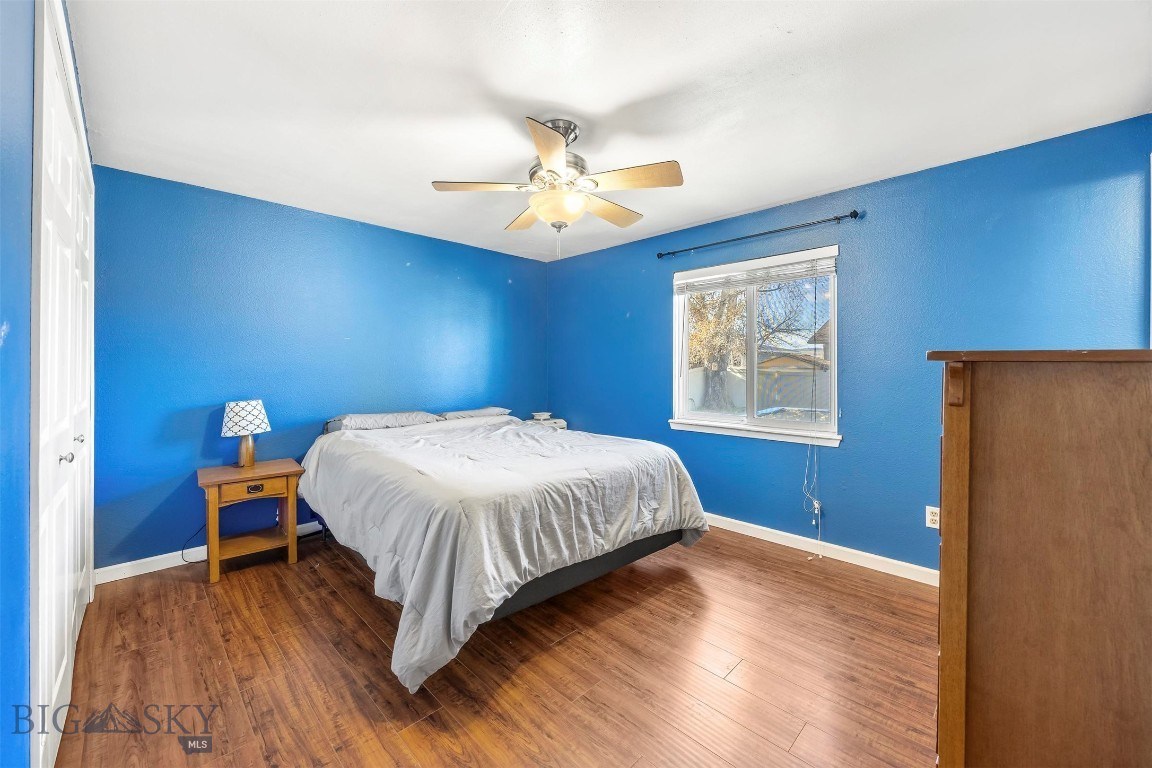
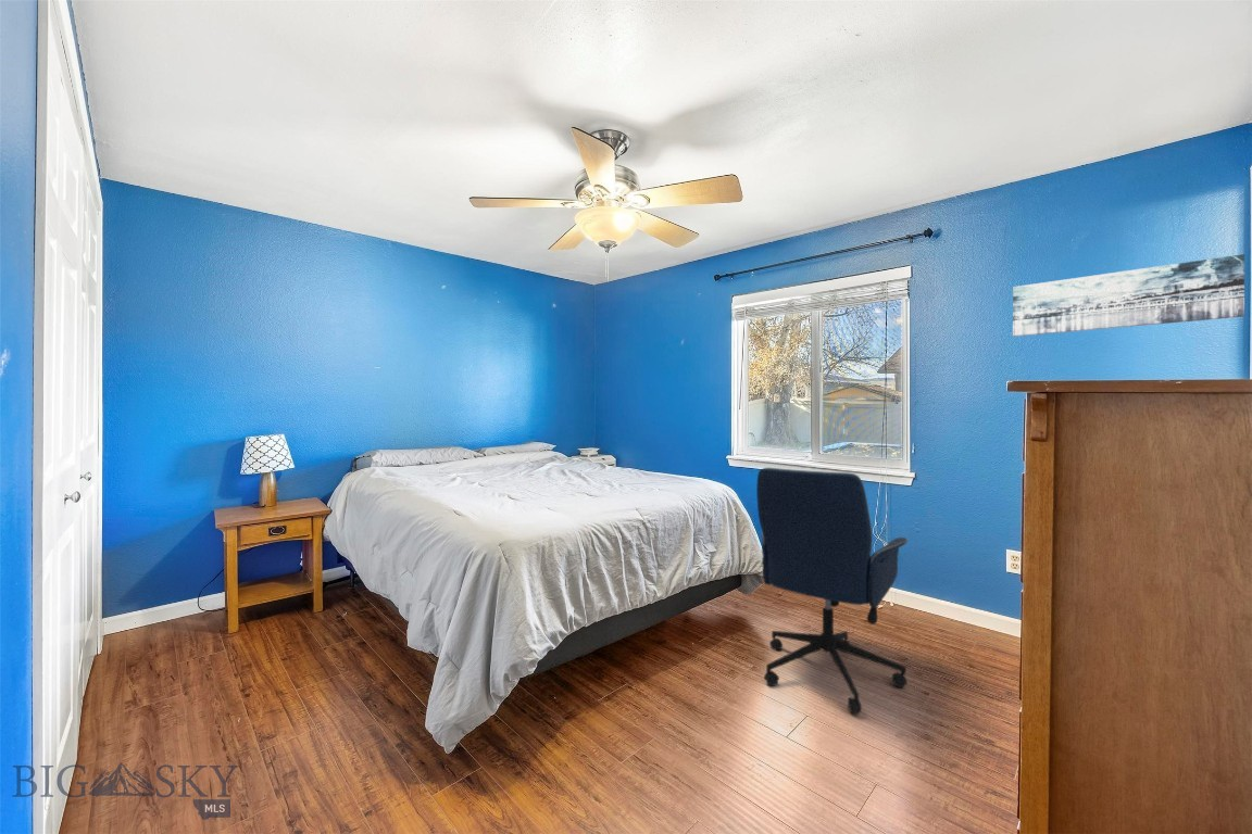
+ office chair (826, 570)
+ wall art (1115, 300)
